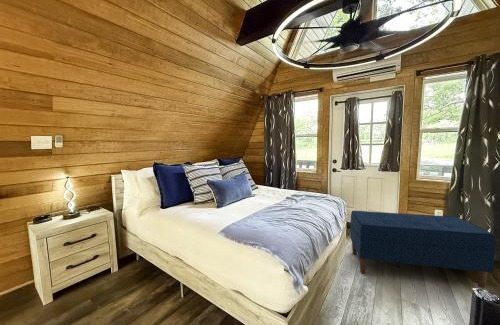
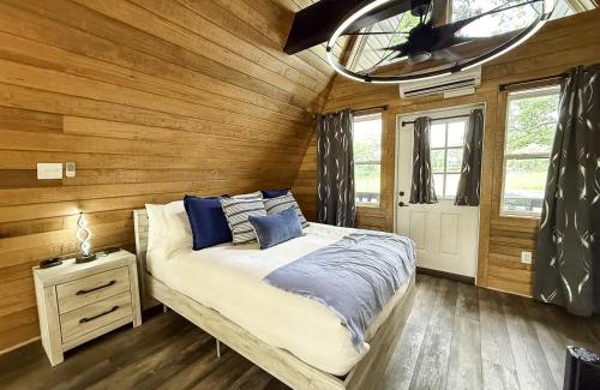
- bench (410, 244)
